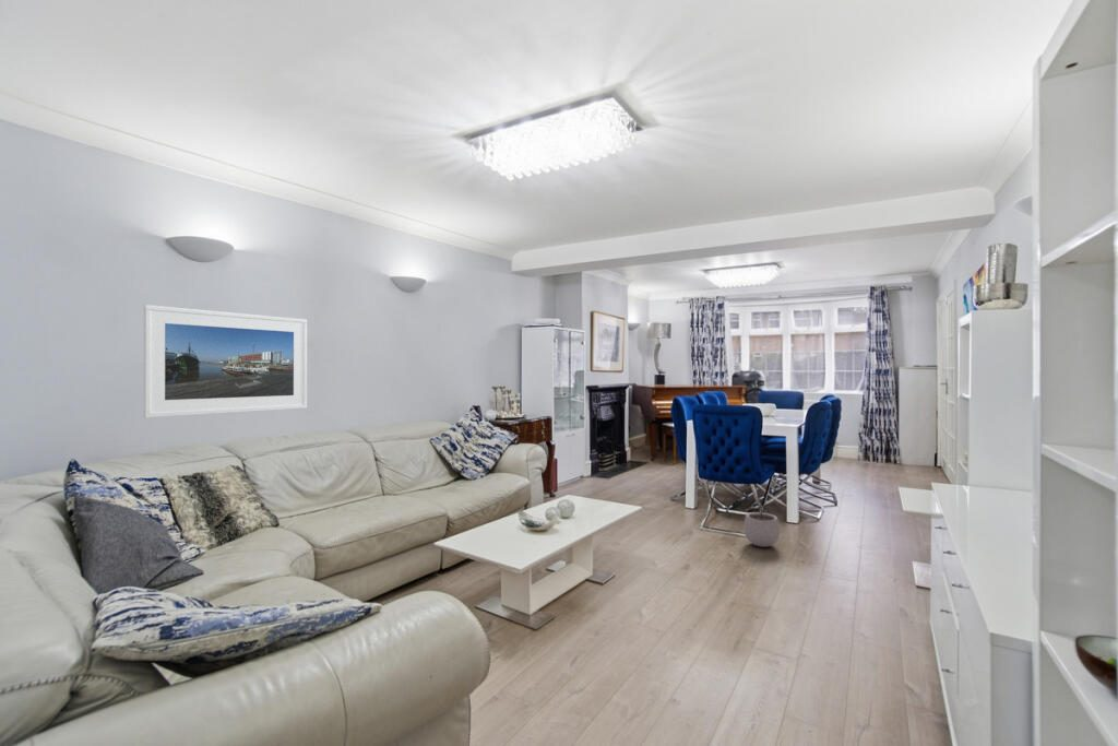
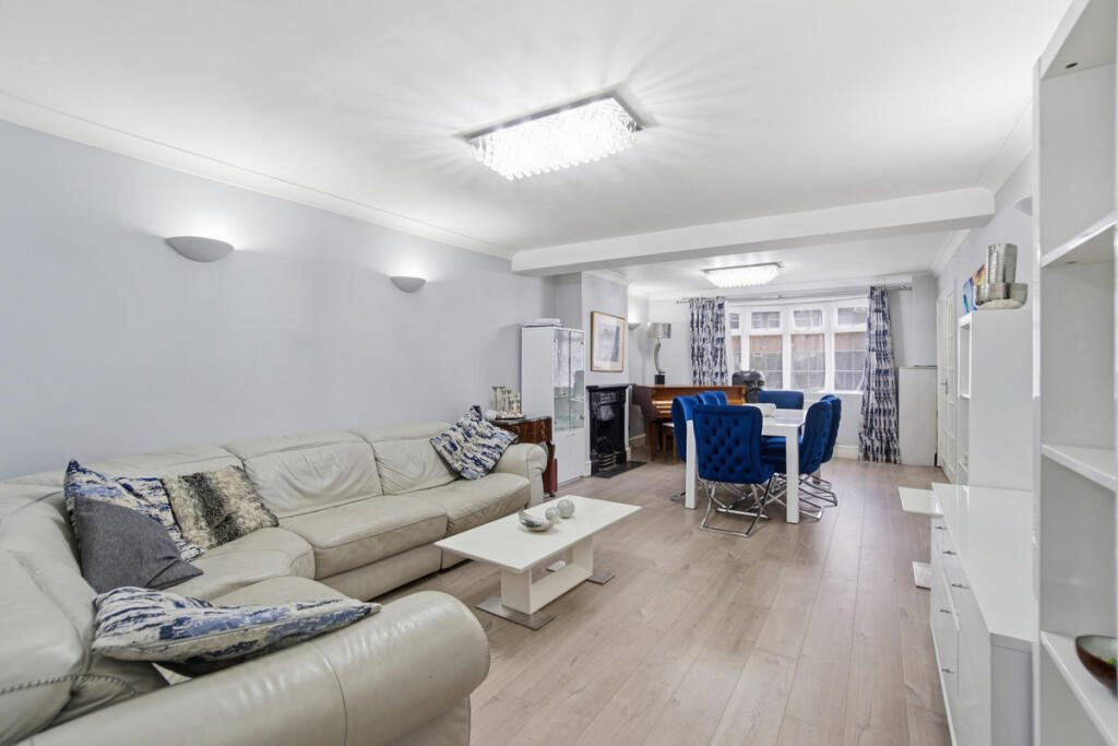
- plant pot (761, 524)
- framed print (235, 363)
